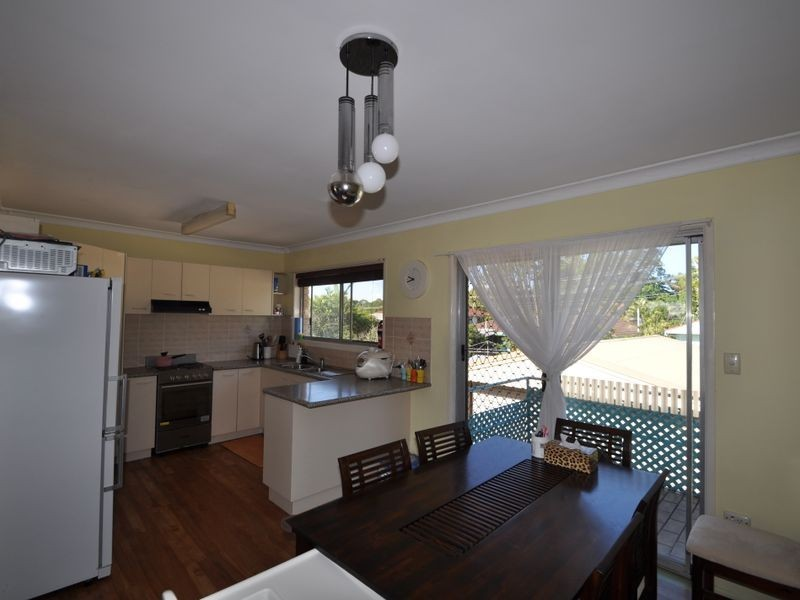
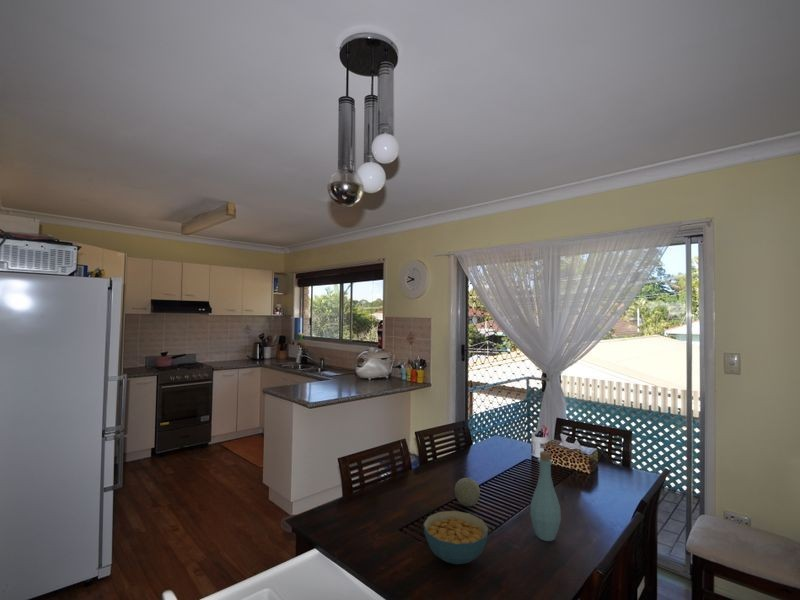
+ bottle (545, 494)
+ fruit (467, 491)
+ cereal bowl (455, 542)
